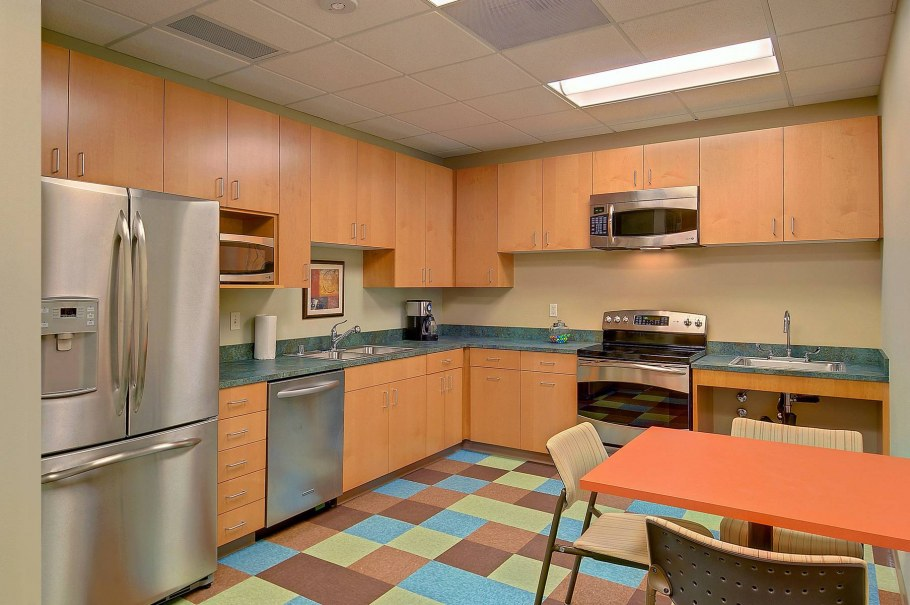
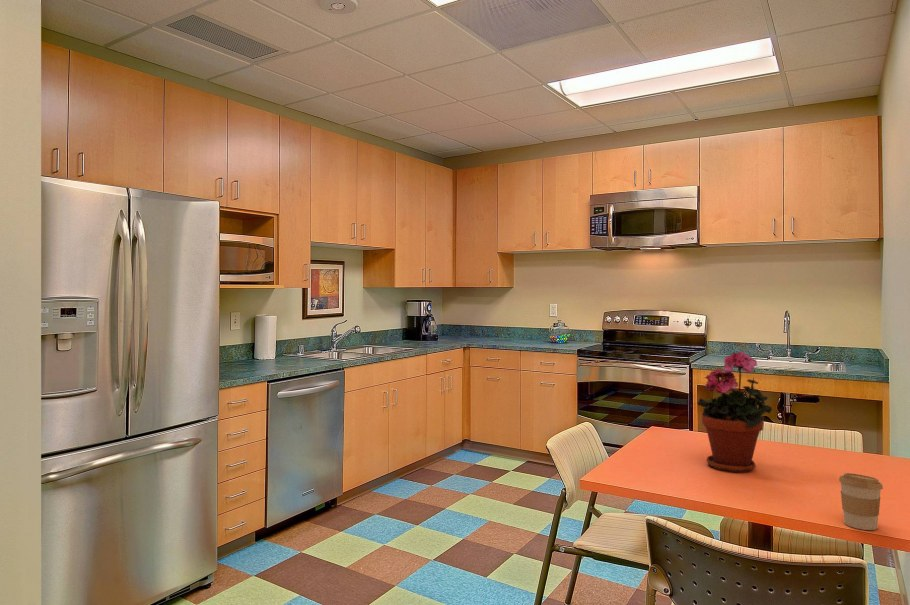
+ coffee cup (860, 499)
+ potted plant (732, 408)
